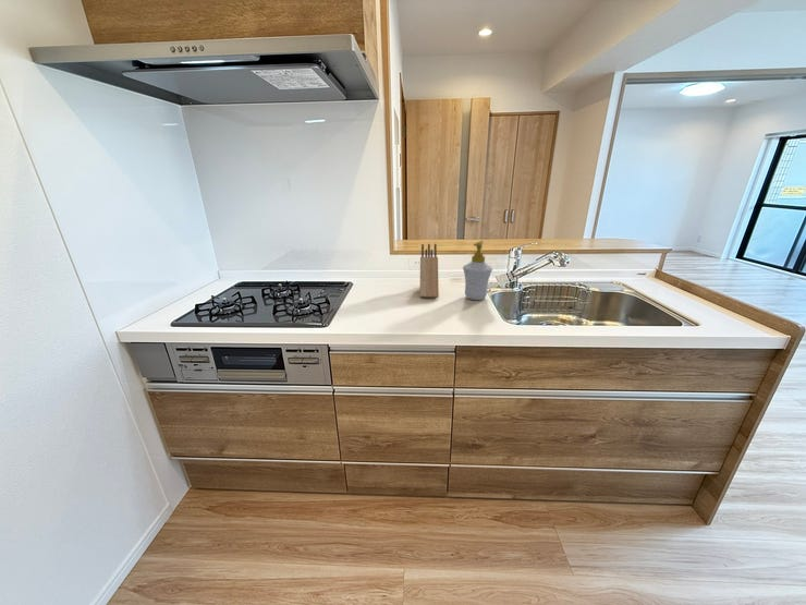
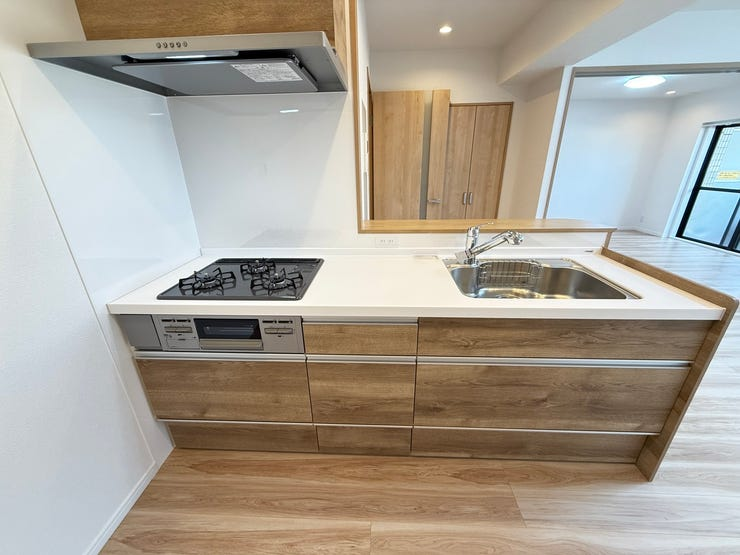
- knife block (428, 268)
- soap bottle (477, 270)
